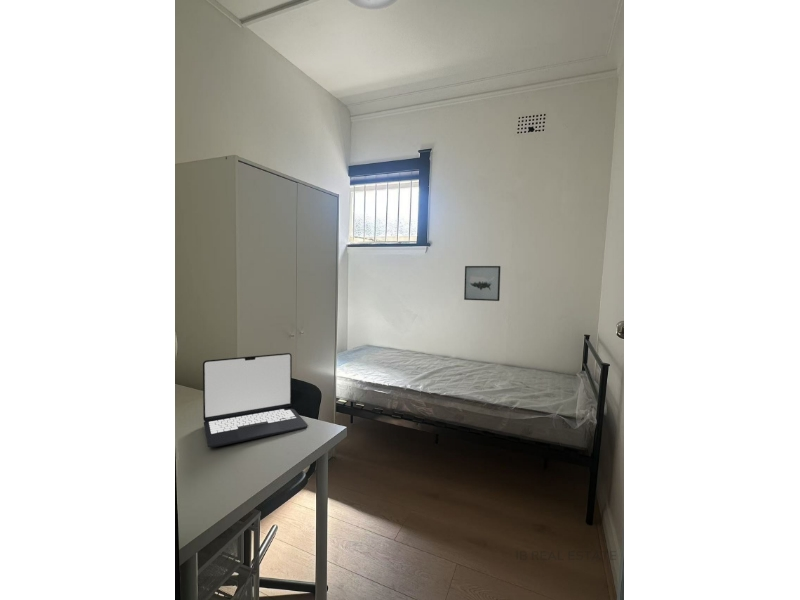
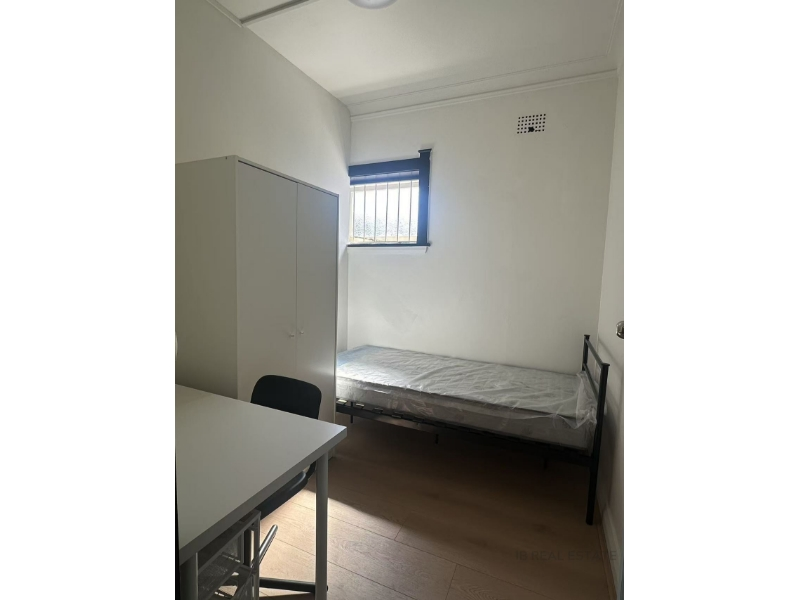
- laptop (255, 394)
- wall art (482, 283)
